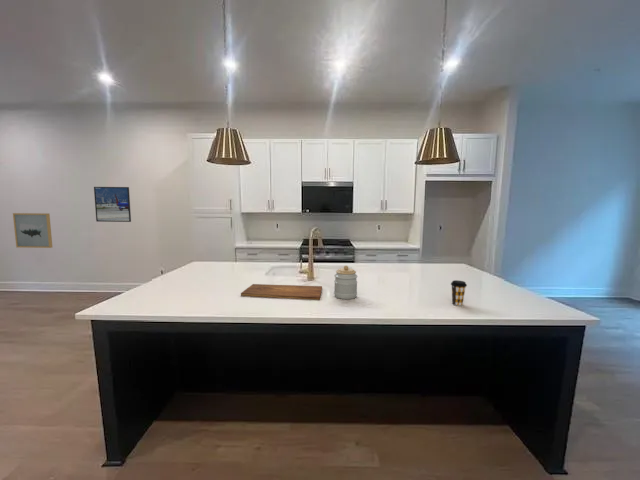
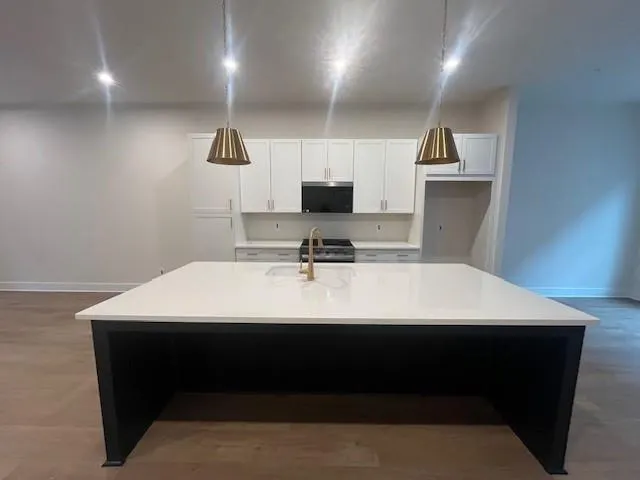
- coffee cup (458, 293)
- wall art (32, 230)
- jar (345, 280)
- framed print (112, 204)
- cutting board (283, 291)
